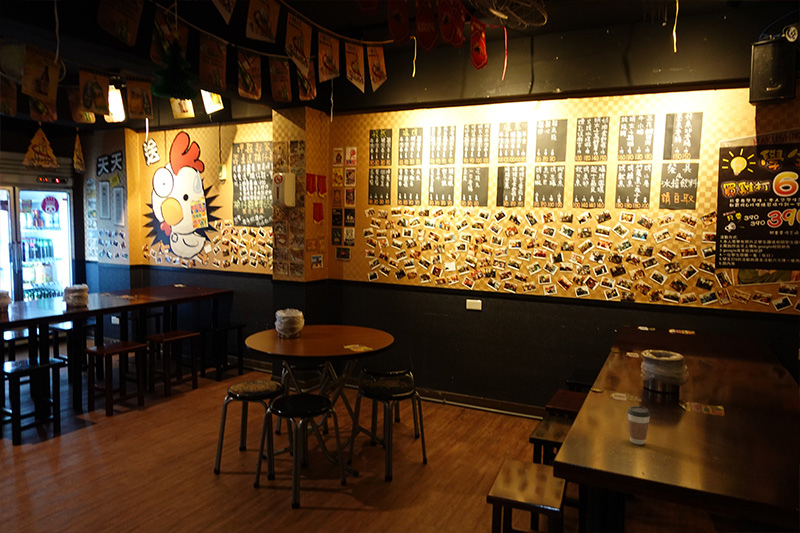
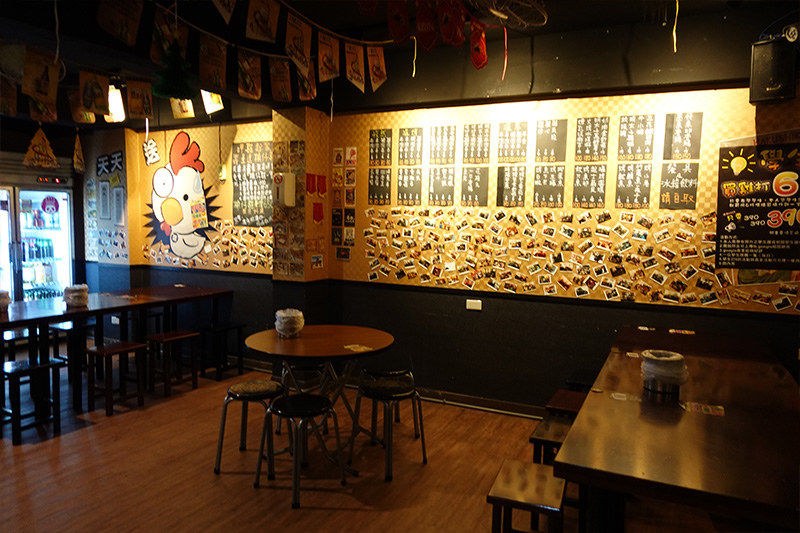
- coffee cup (638, 425)
